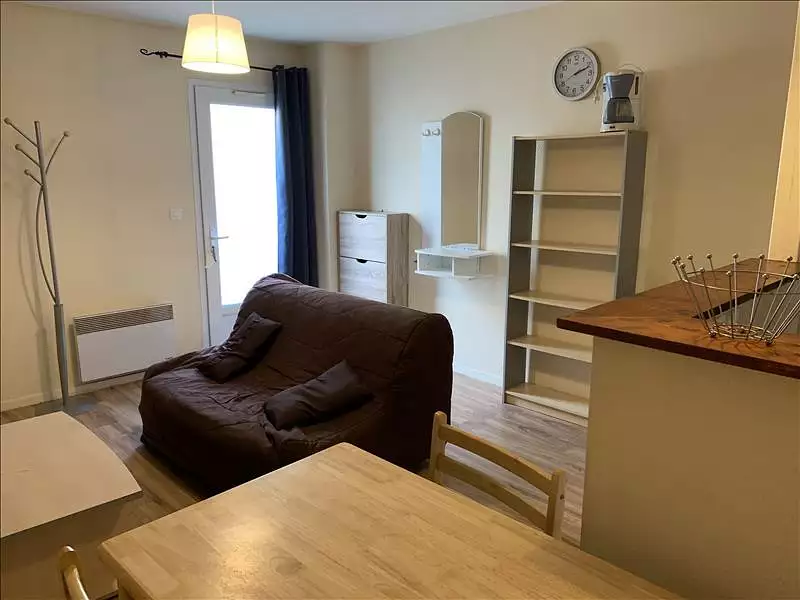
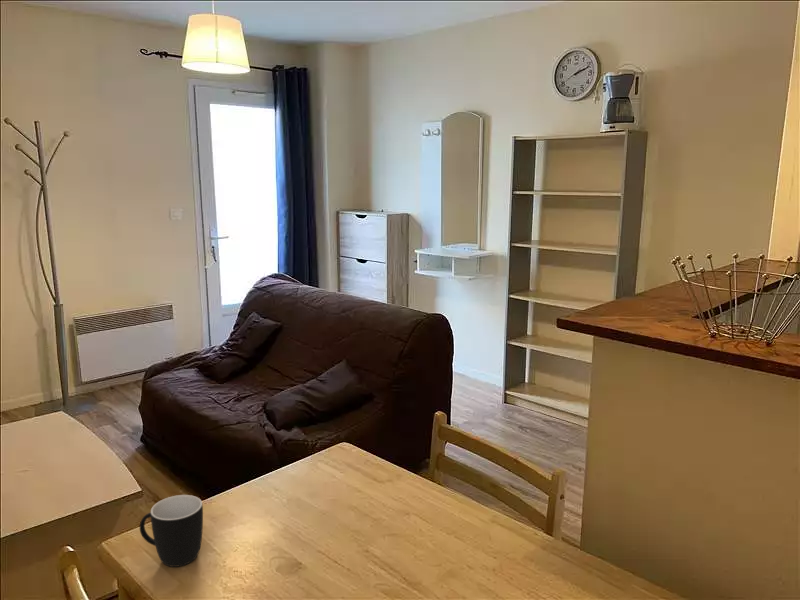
+ mug (170, 531)
